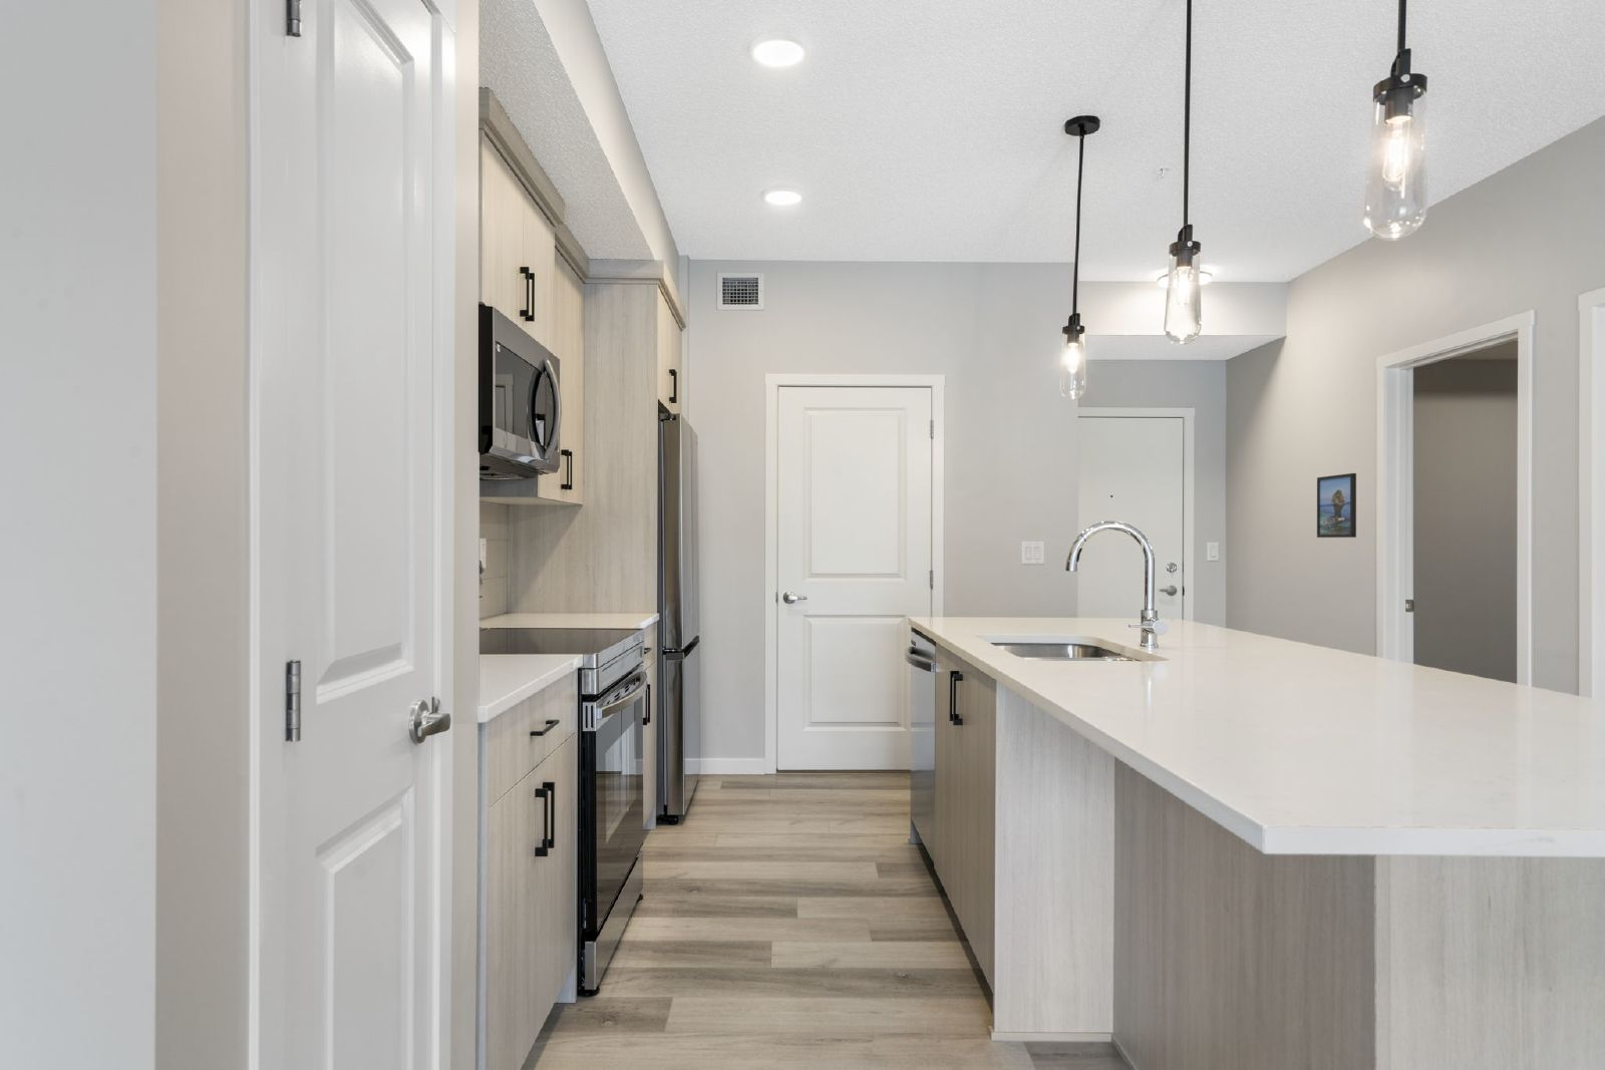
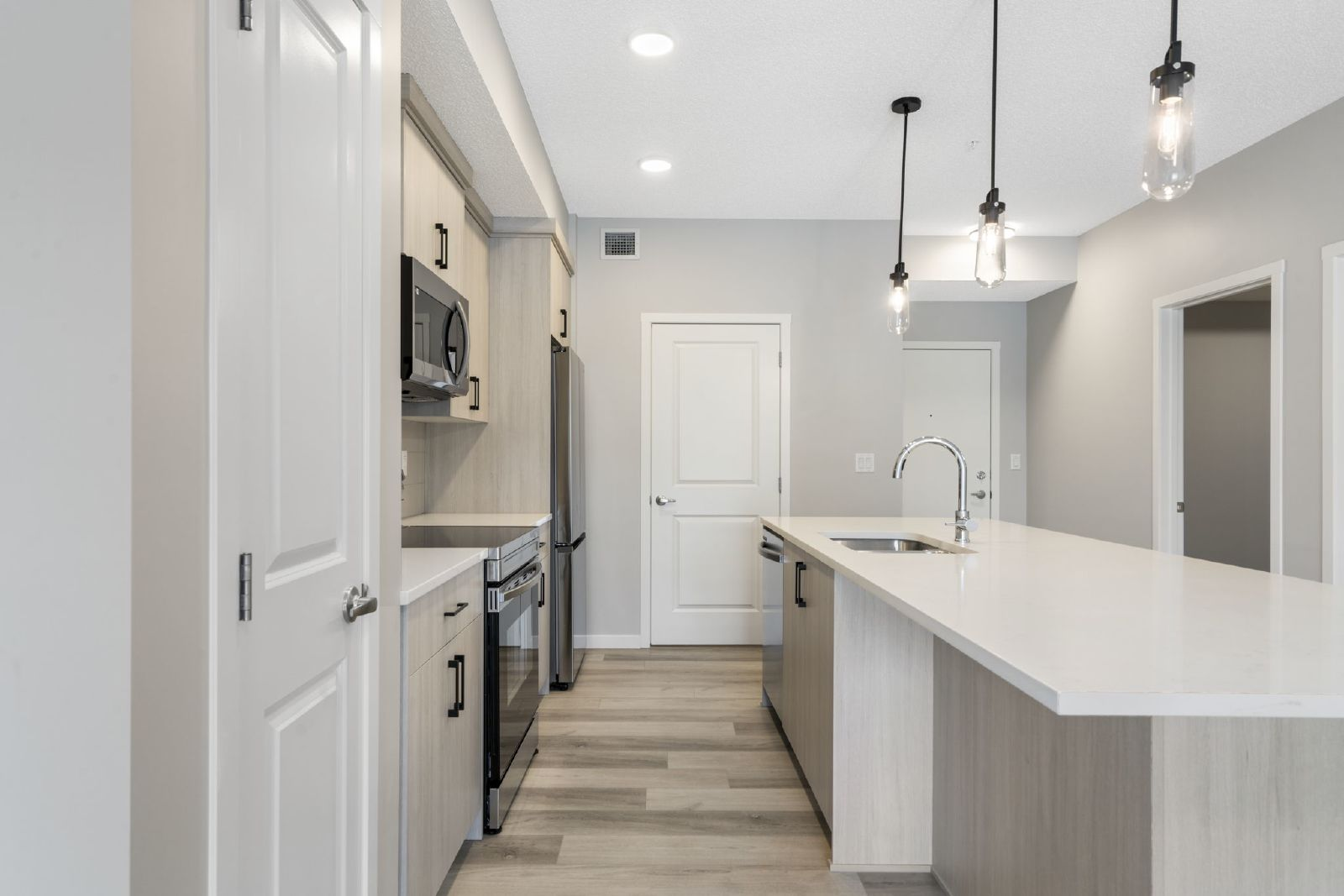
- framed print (1335, 506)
